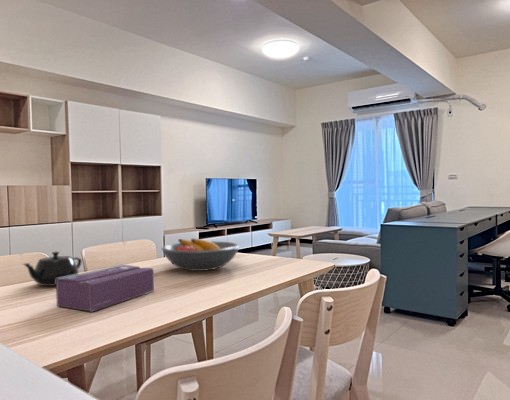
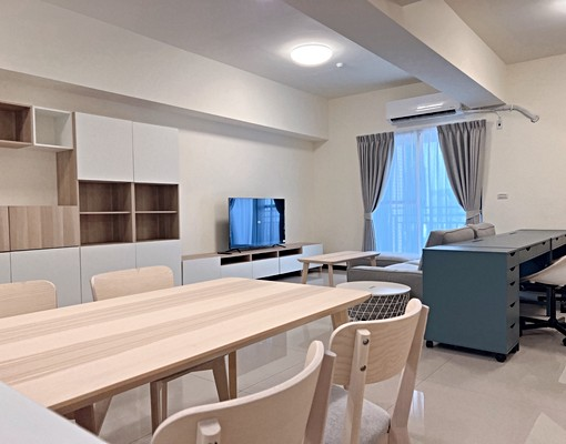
- teapot (54, 267)
- tissue box (108, 285)
- fruit bowl (201, 254)
